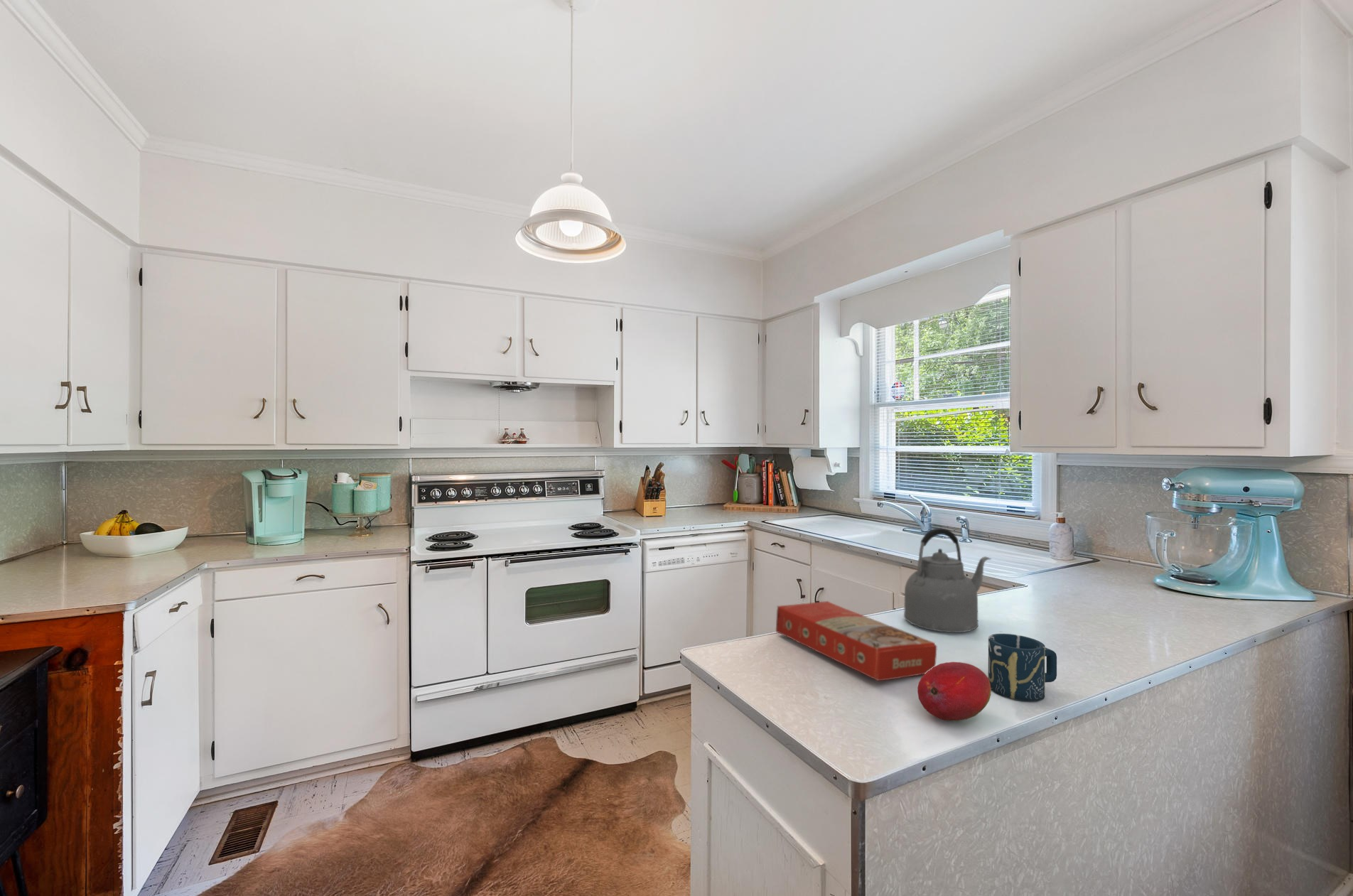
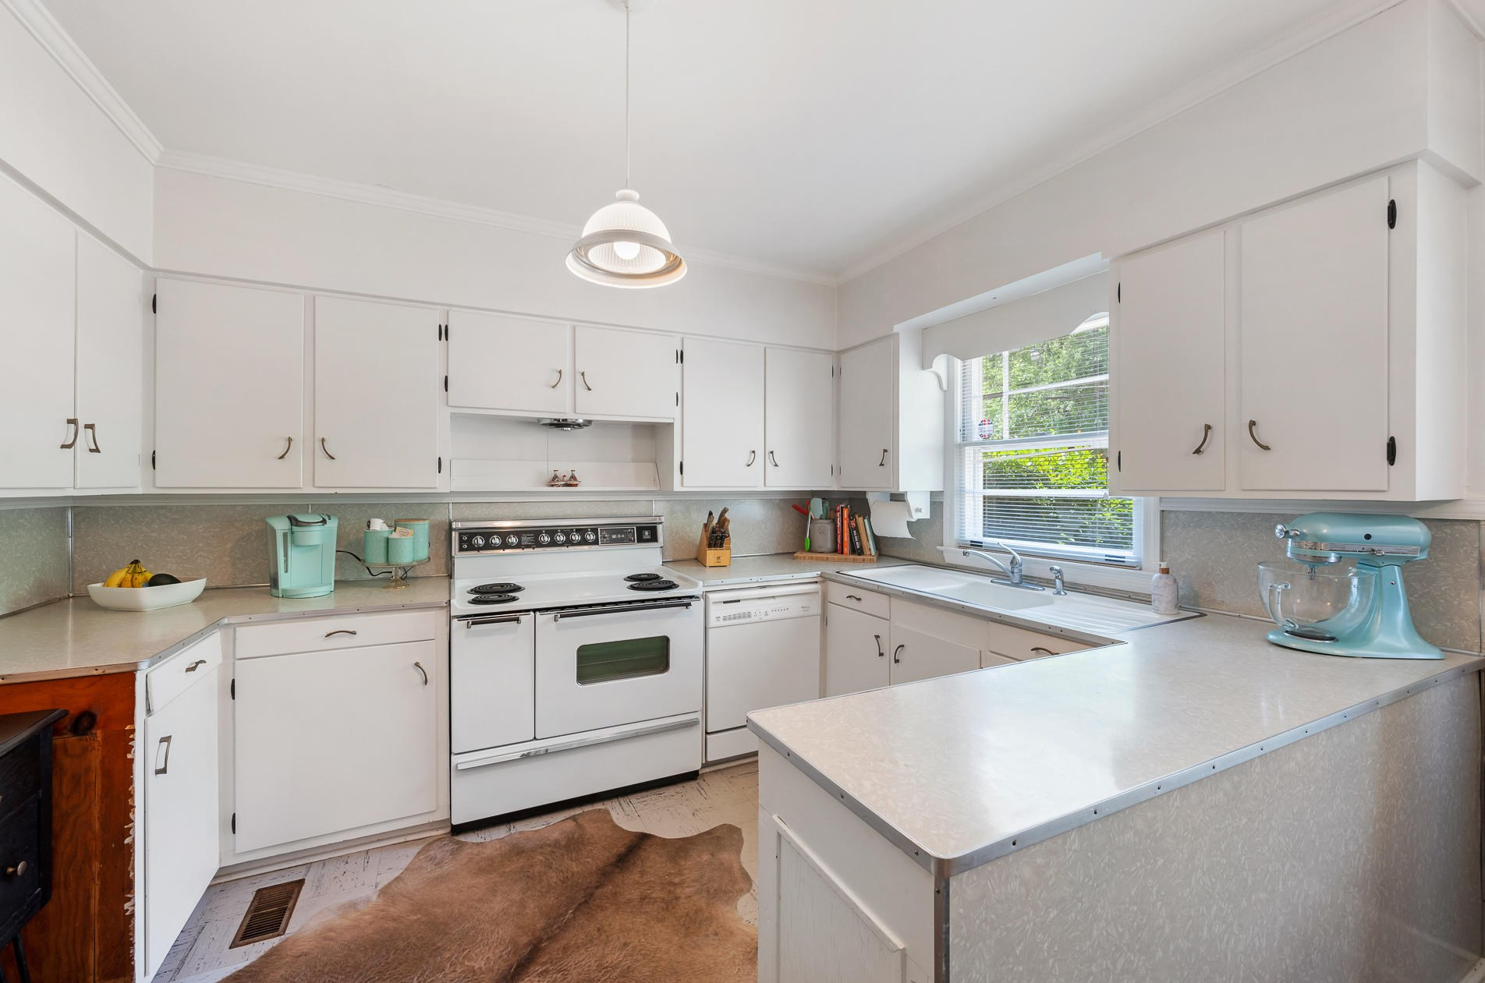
- fruit (954, 689)
- cup (1023, 665)
- kettle (952, 574)
- macaroni box (848, 635)
